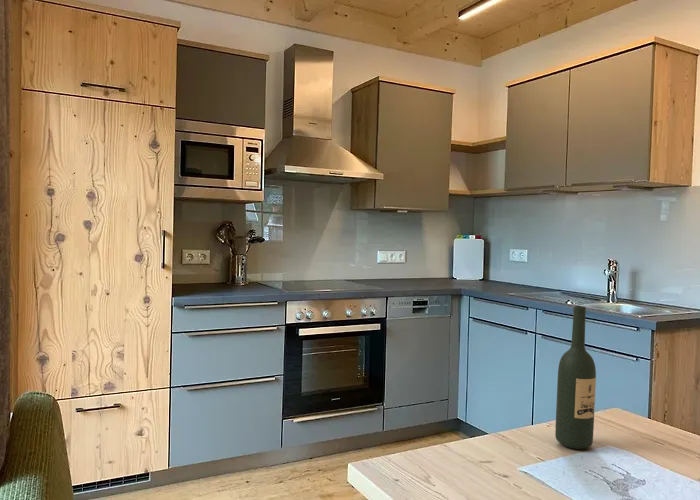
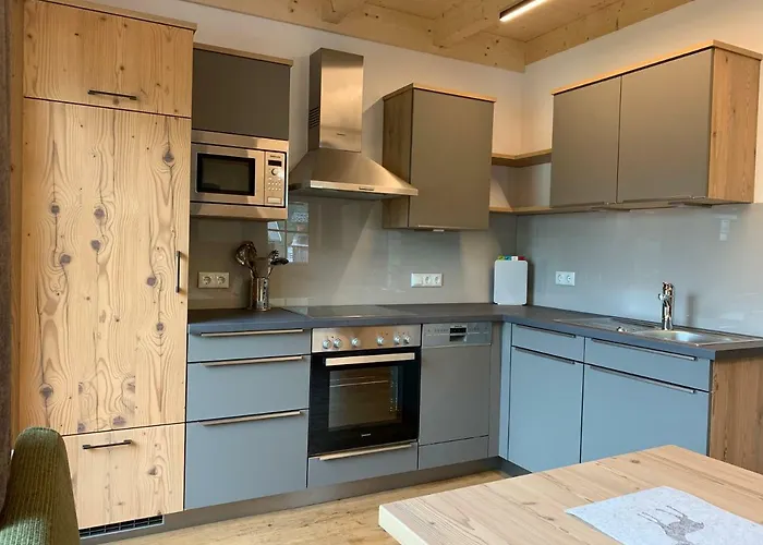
- wine bottle (576, 375)
